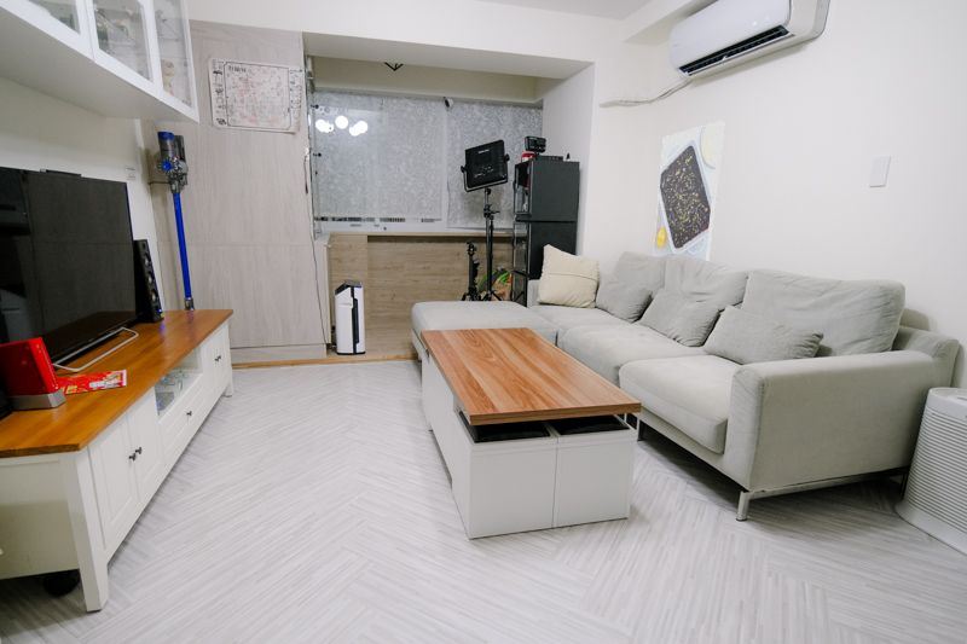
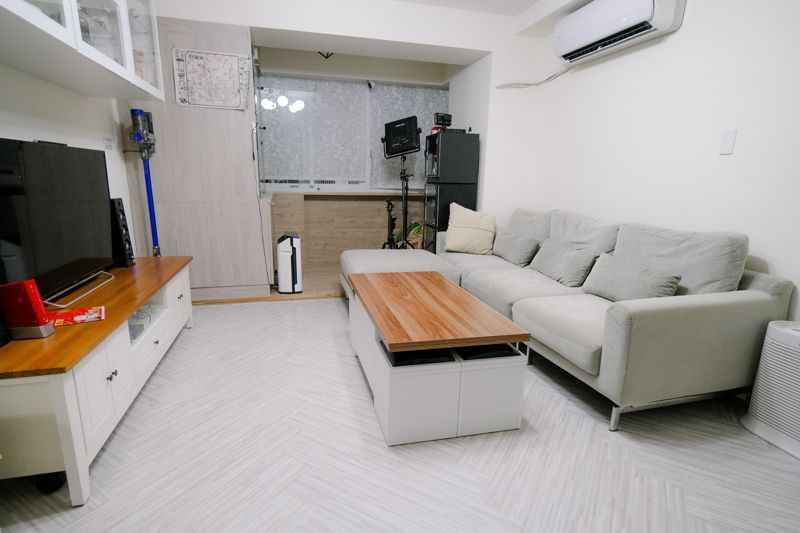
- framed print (684, 197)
